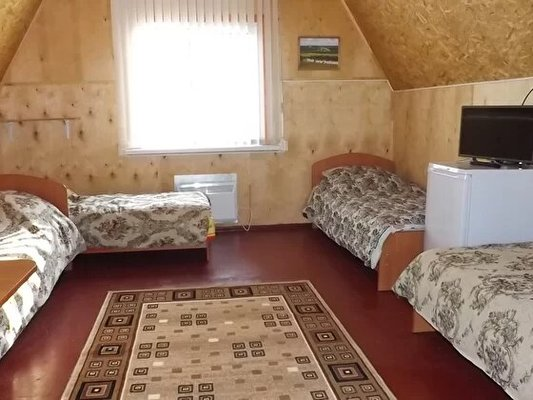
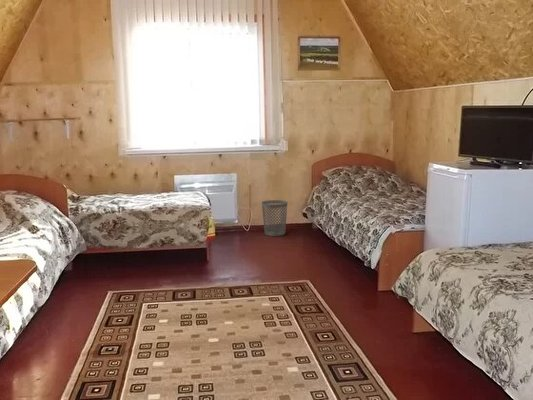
+ wastebasket (274, 217)
